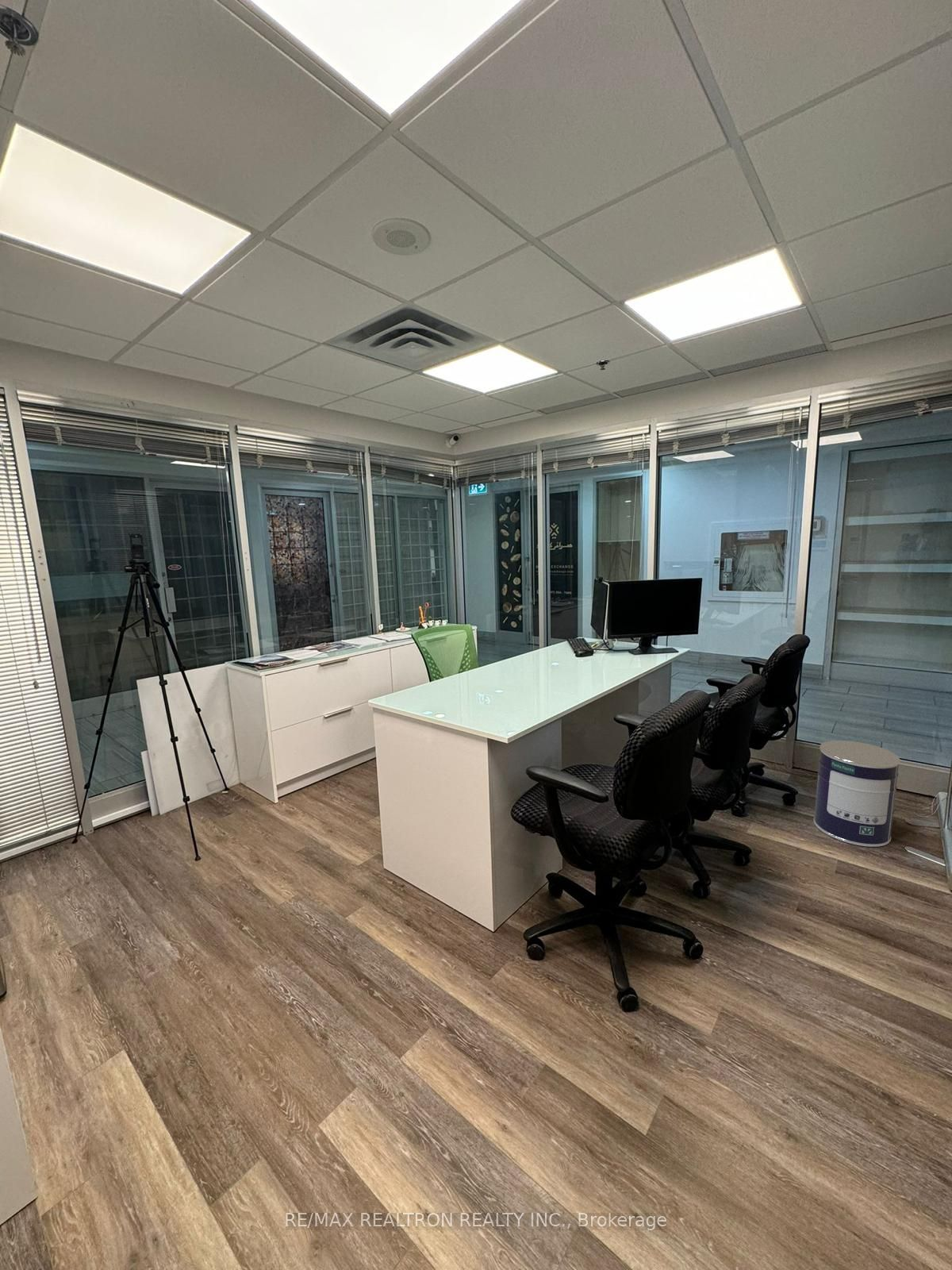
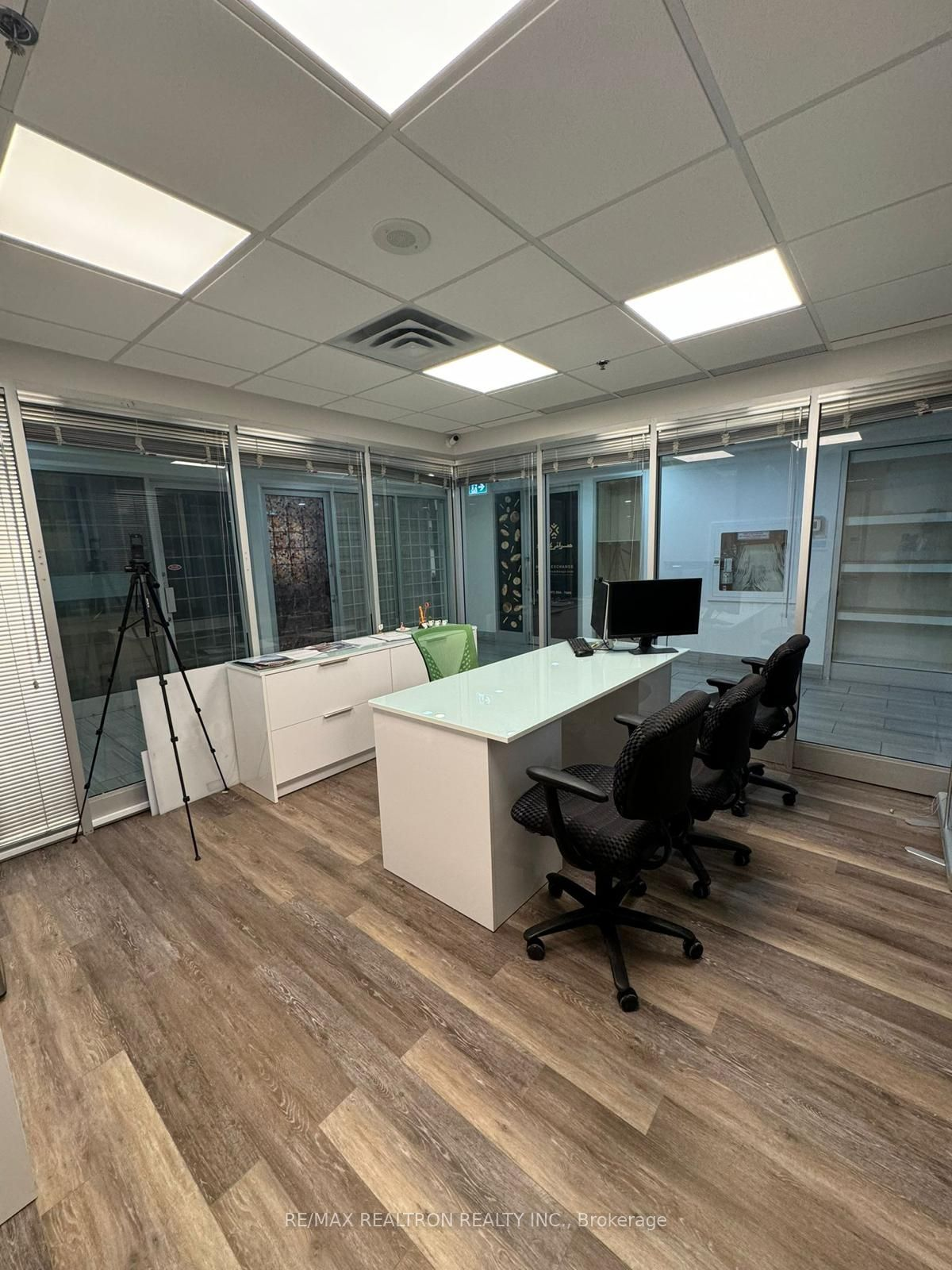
- paint can (854, 791)
